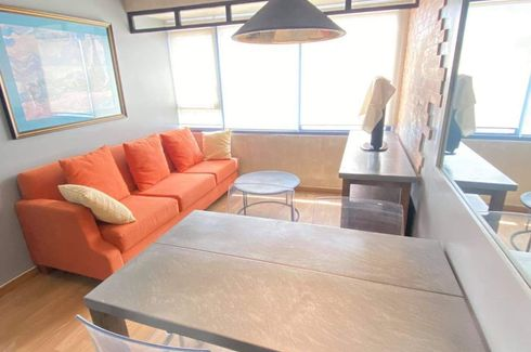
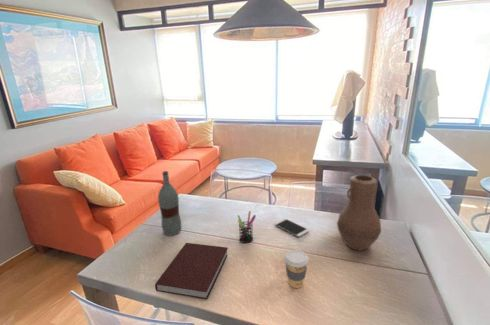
+ vase (359, 212)
+ notebook (195, 267)
+ bottle (168, 202)
+ pen holder (244, 225)
+ coffee cup (295, 269)
+ smartphone (291, 227)
